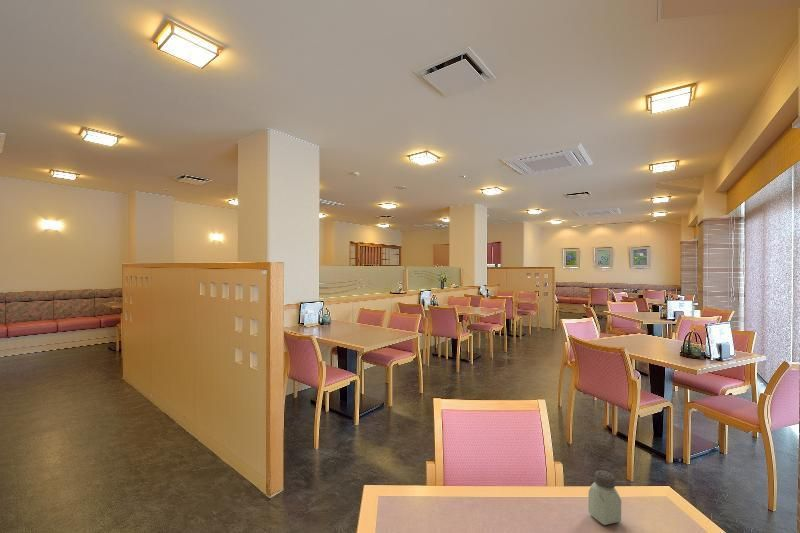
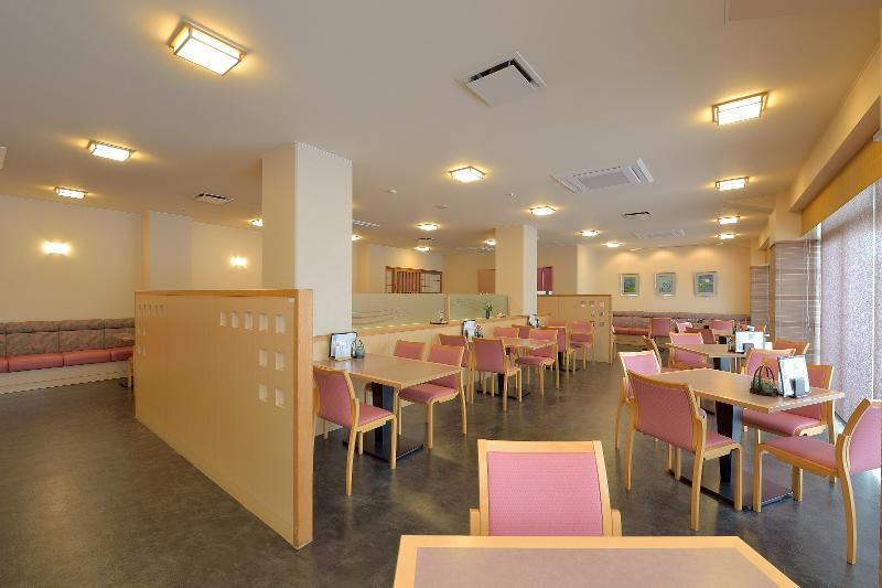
- saltshaker (604, 496)
